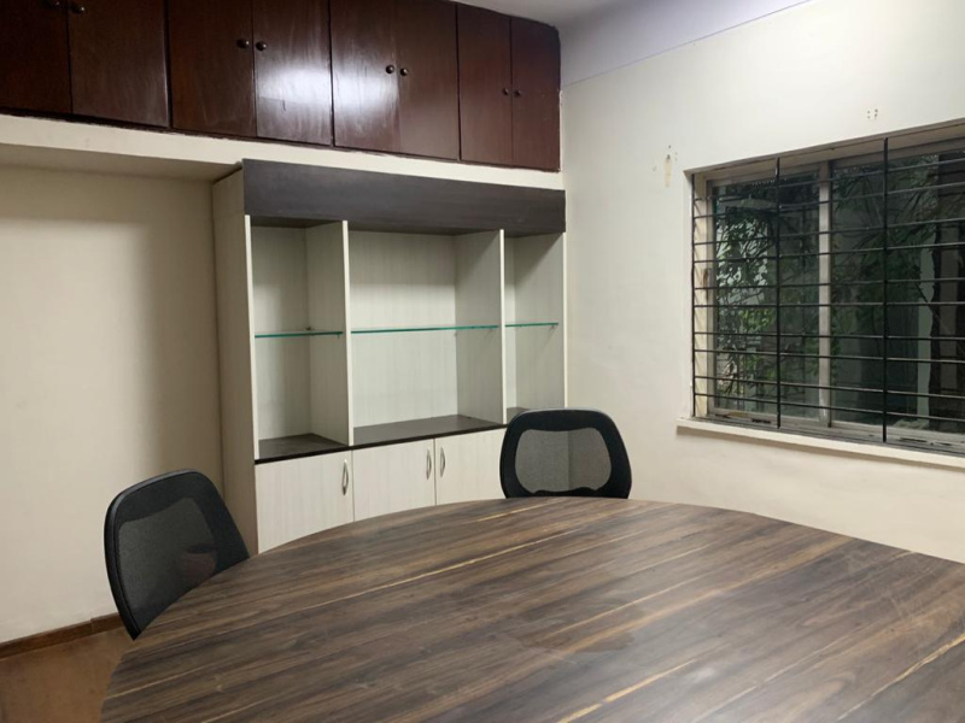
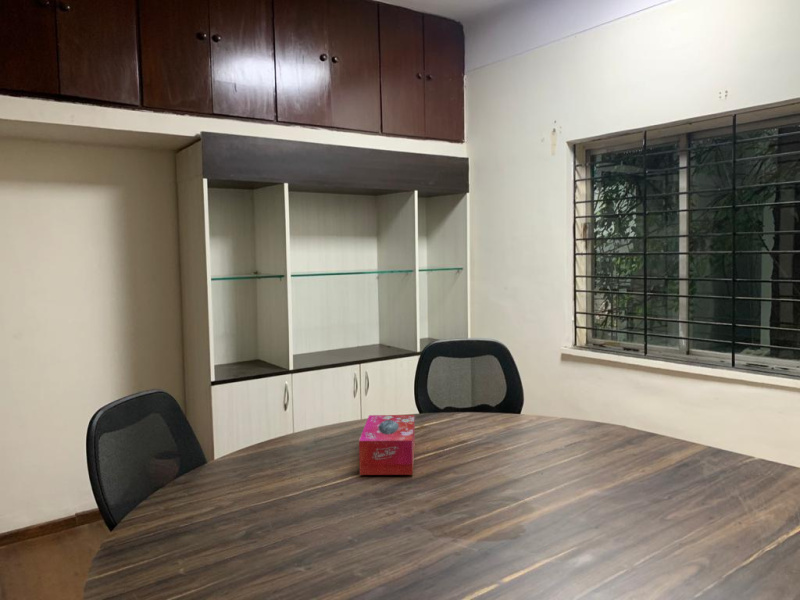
+ tissue box (389, 442)
